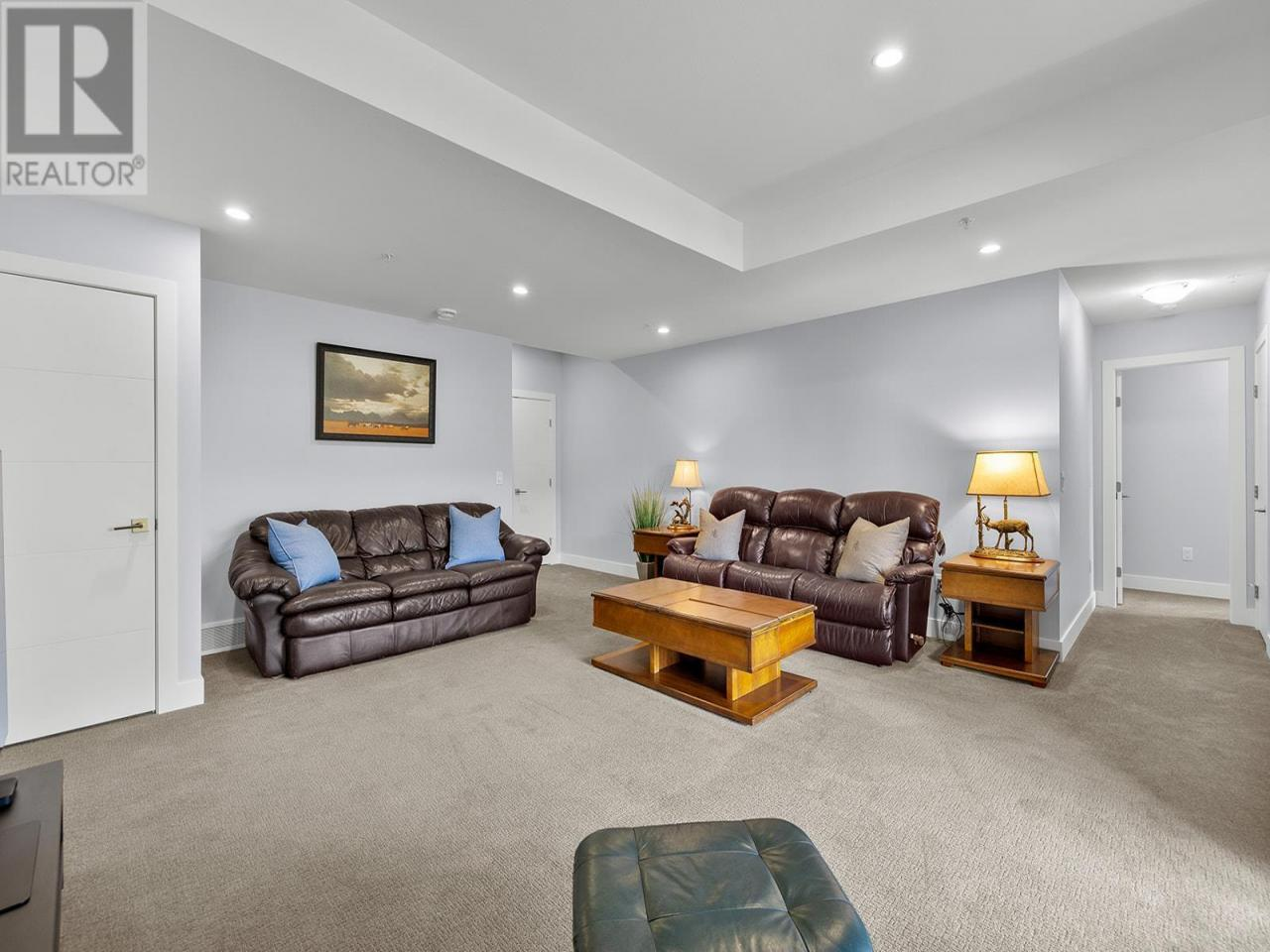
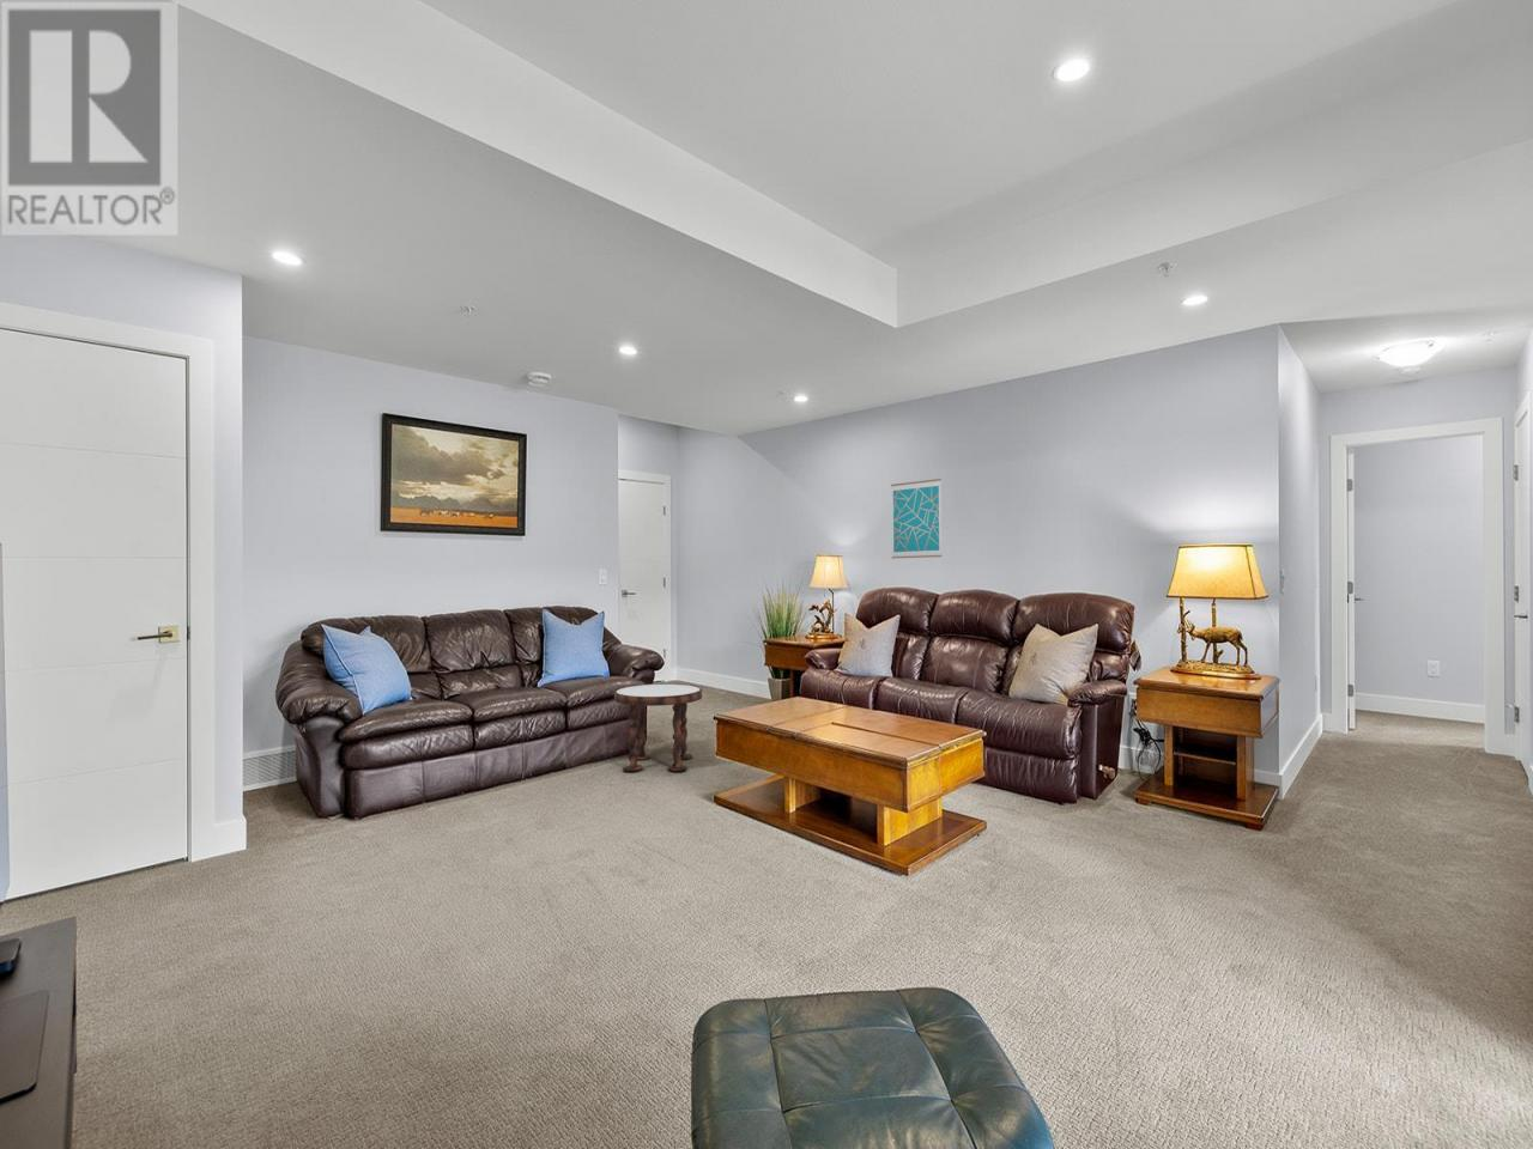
+ wall art (915, 519)
+ side table (645, 727)
